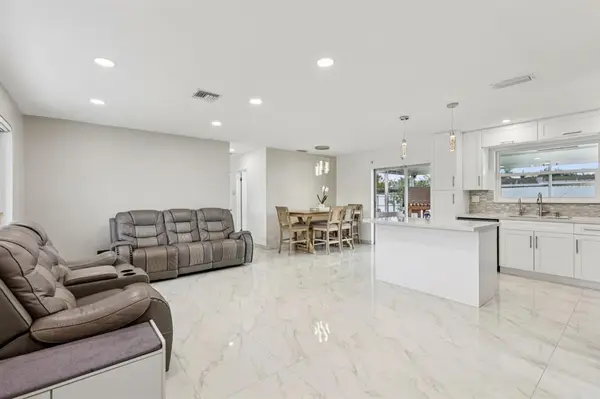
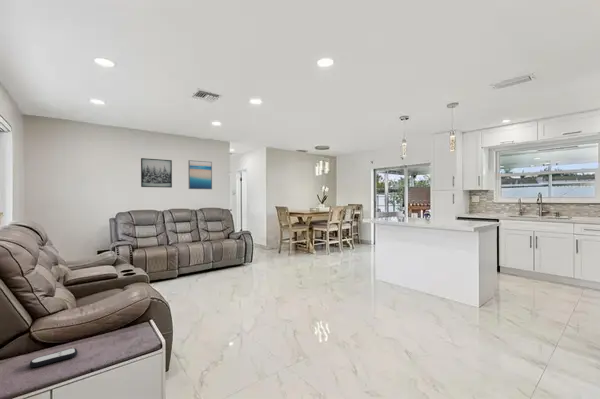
+ wall art (200, 175)
+ remote control (54, 357)
+ wall art (156, 173)
